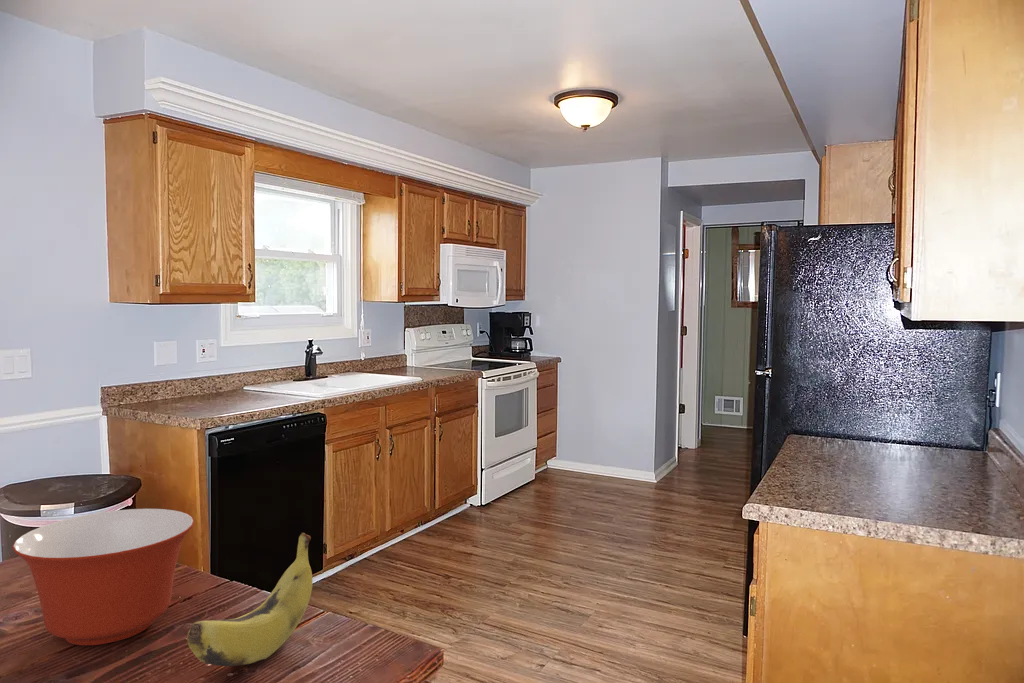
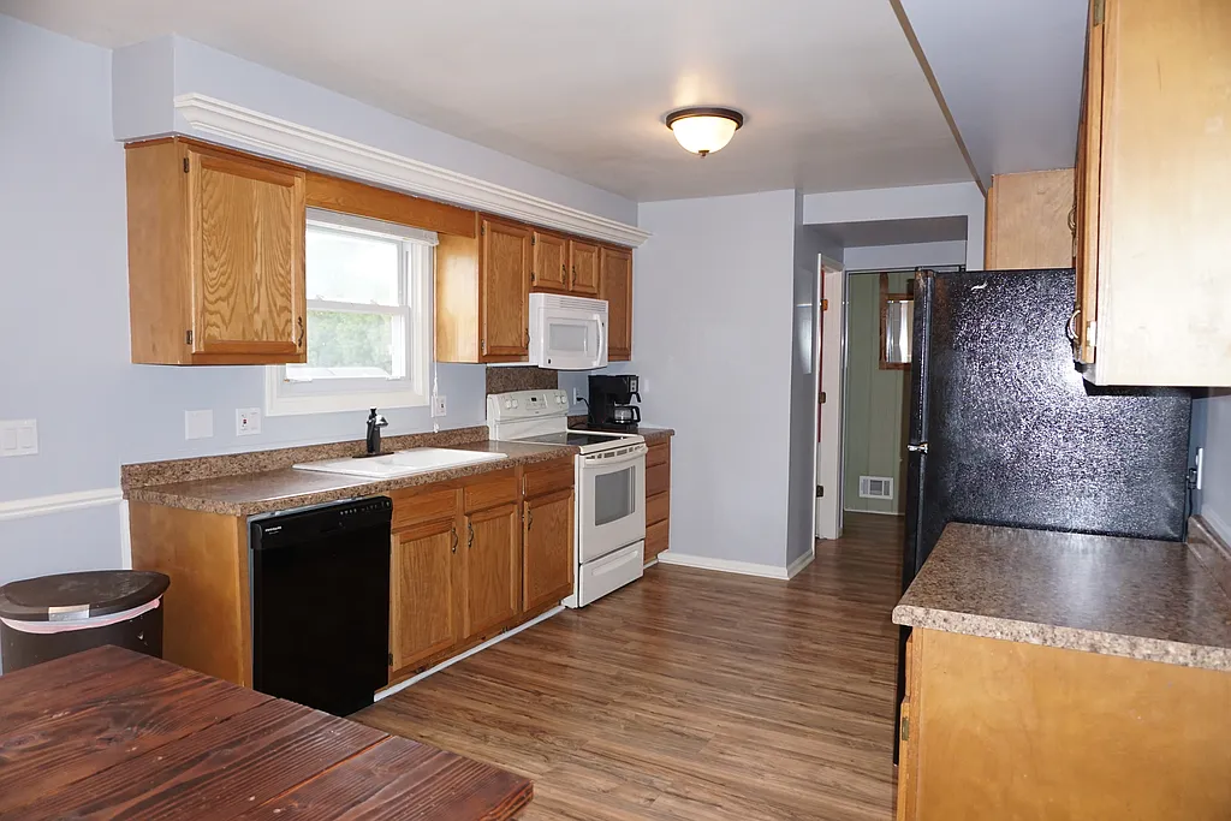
- mixing bowl (109, 578)
- banana (259, 606)
